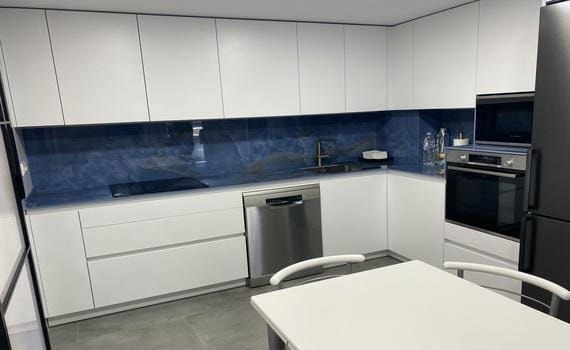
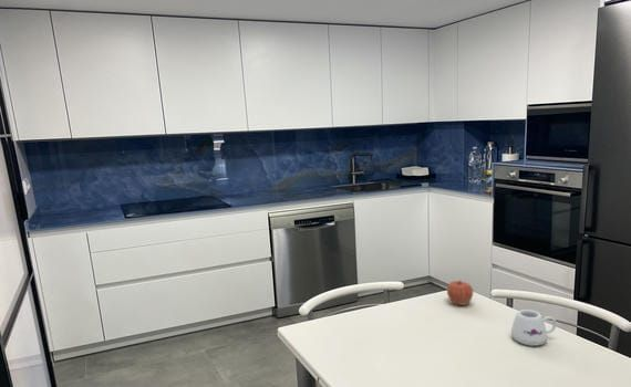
+ apple (459, 291)
+ mug (534, 326)
